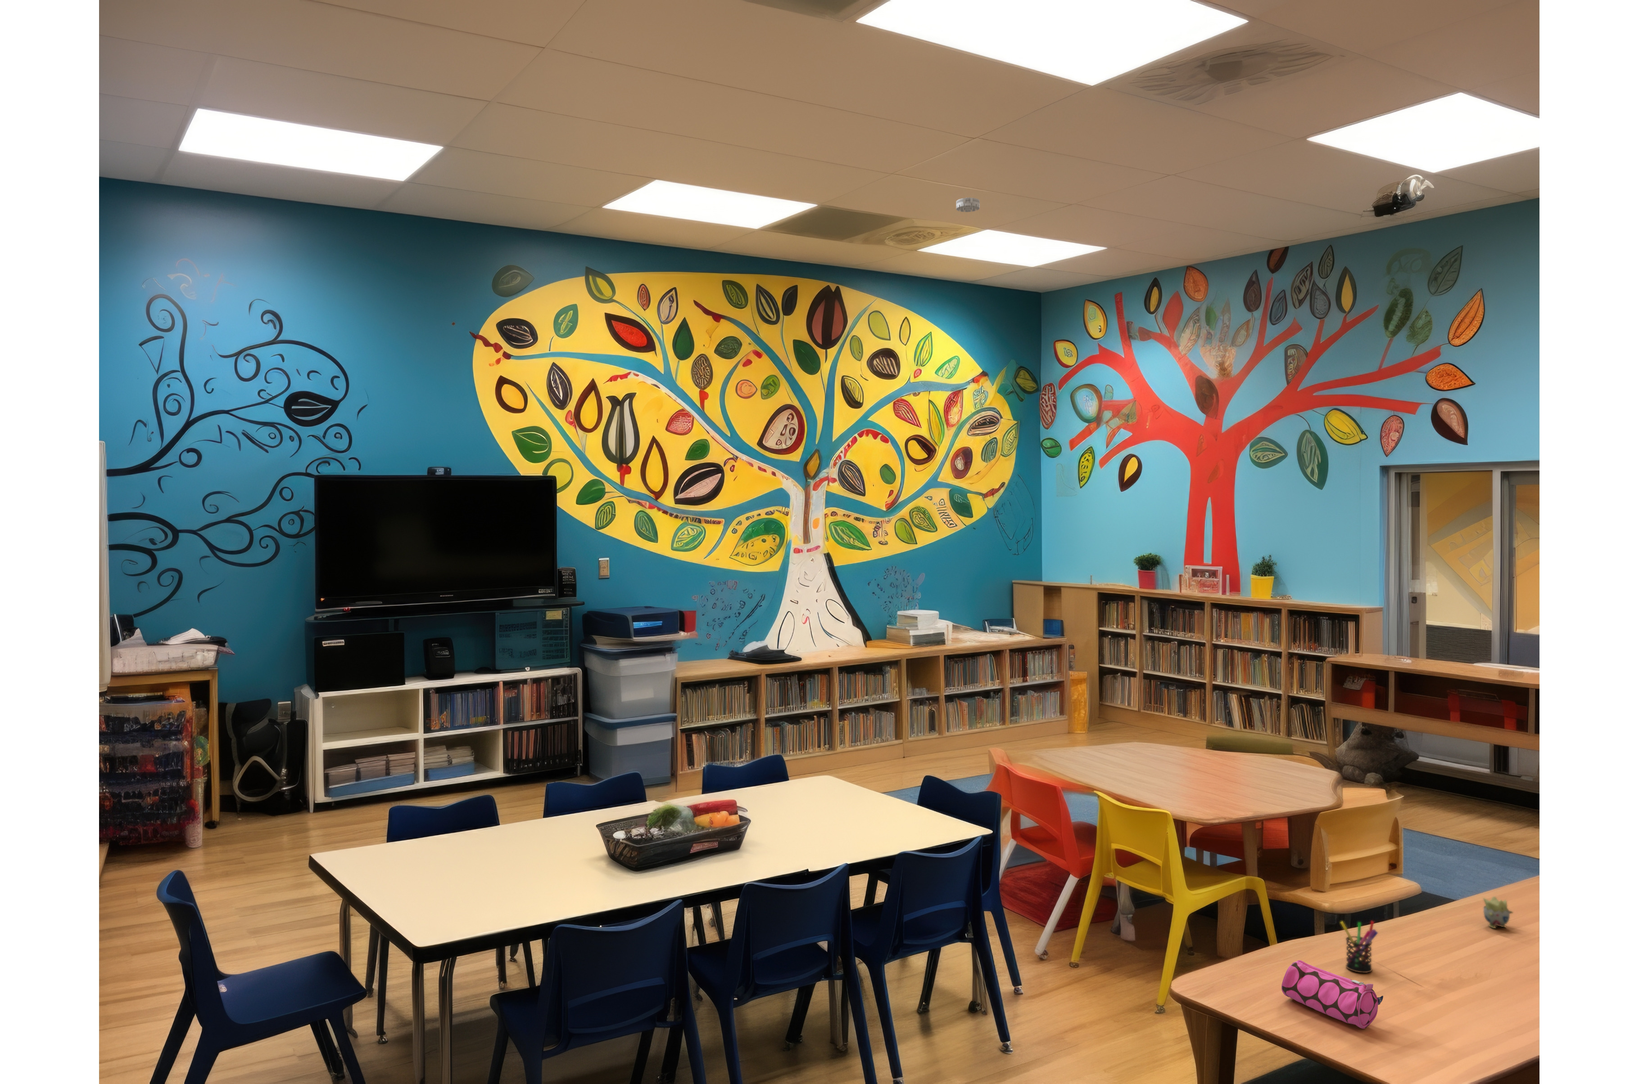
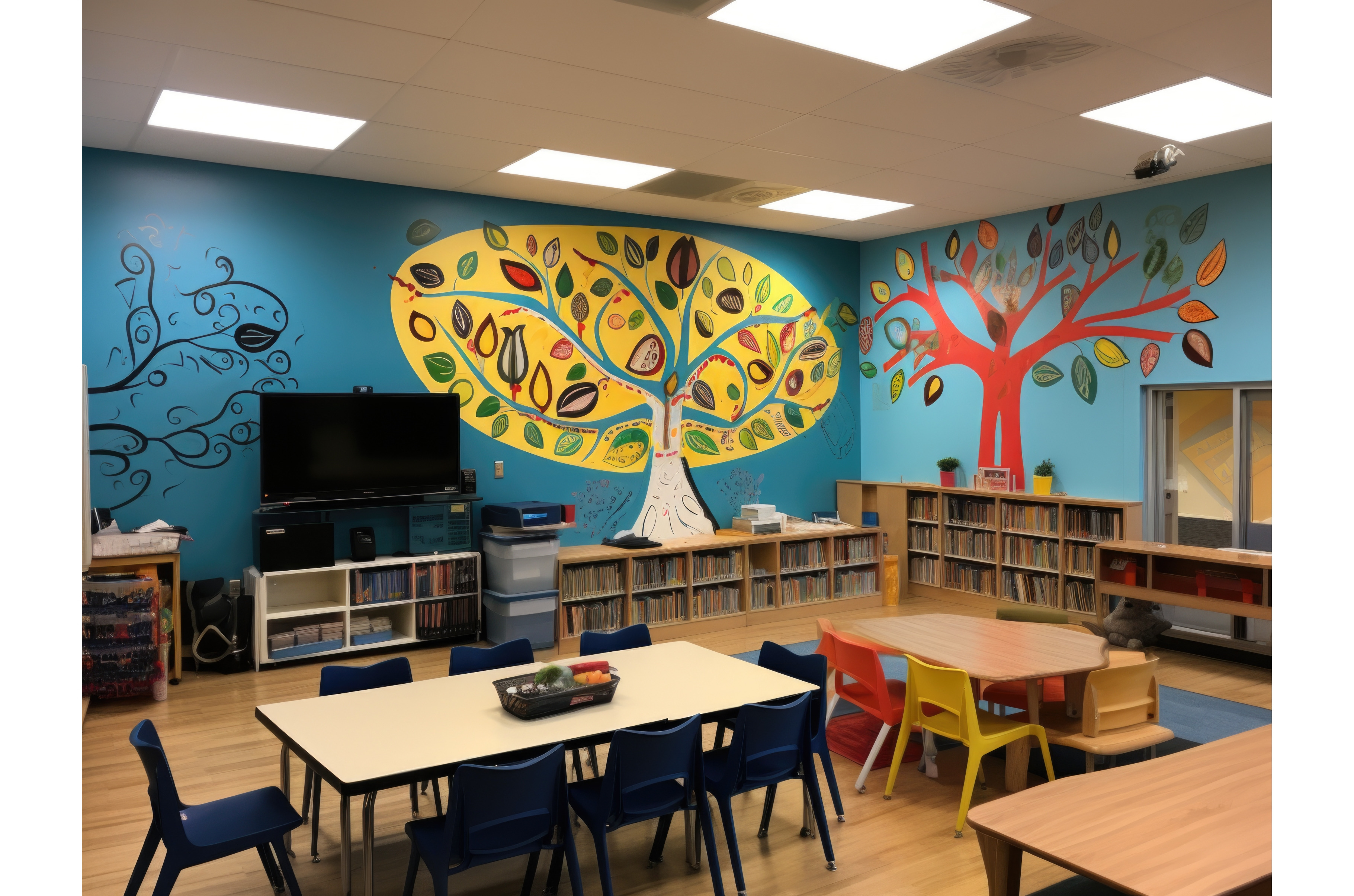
- pencil case (1329, 991)
- toy figurine (1496, 912)
- smoke detector (967, 204)
- pen holder (1361, 944)
